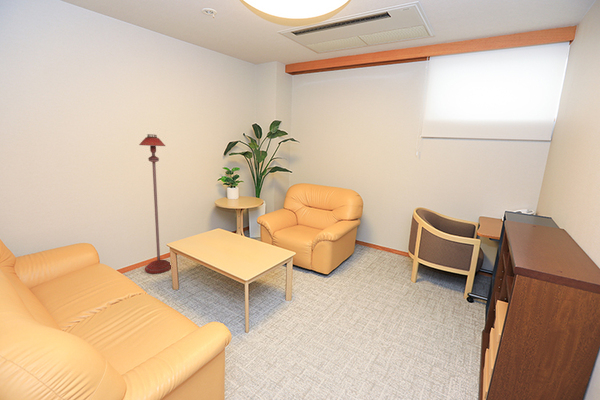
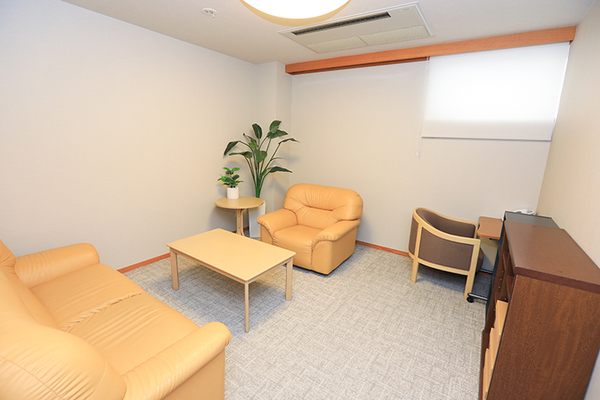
- floor lamp (155, 204)
